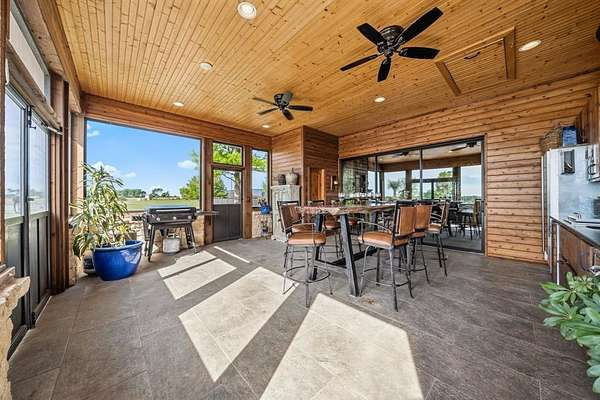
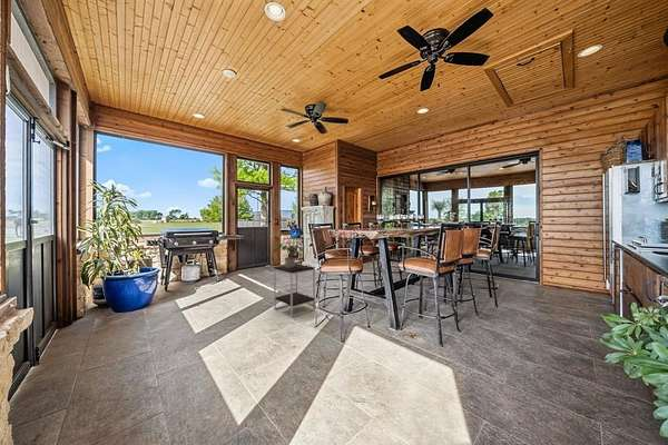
+ potted plant (292, 254)
+ side table (292, 288)
